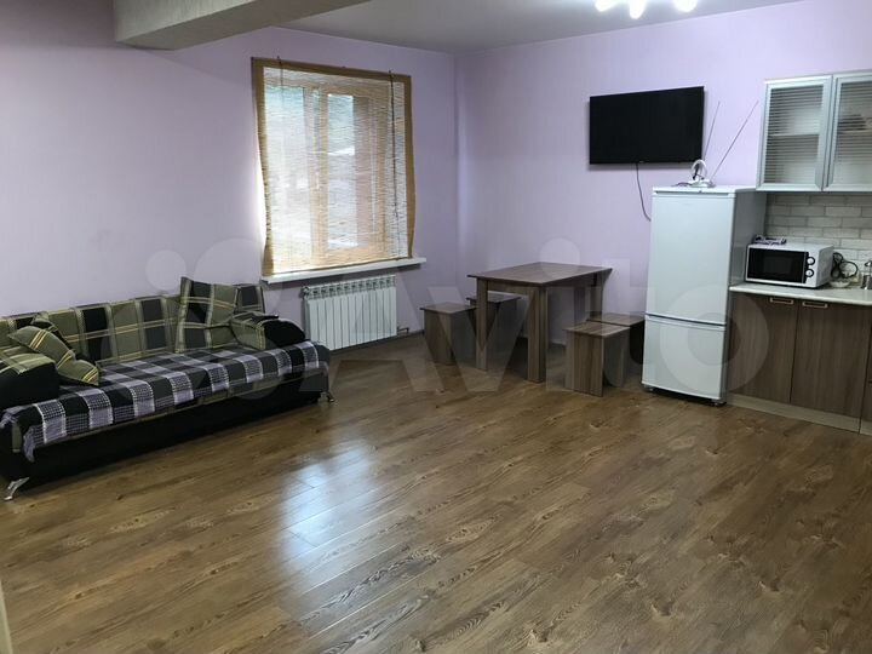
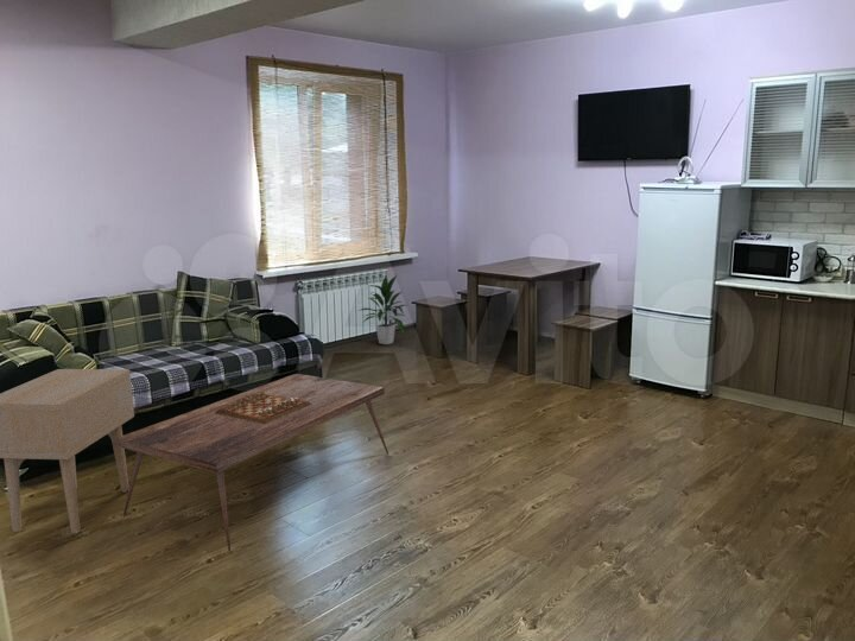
+ indoor plant (385, 310)
+ coffee table (266, 442)
+ side table (64, 448)
